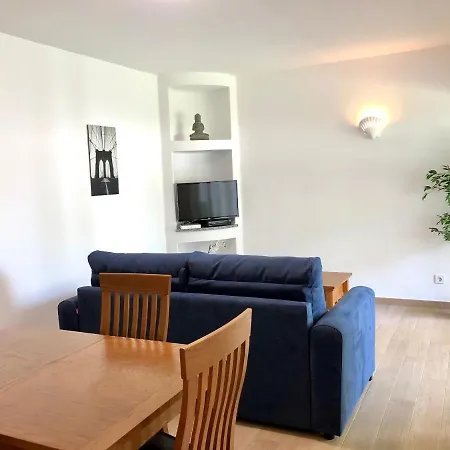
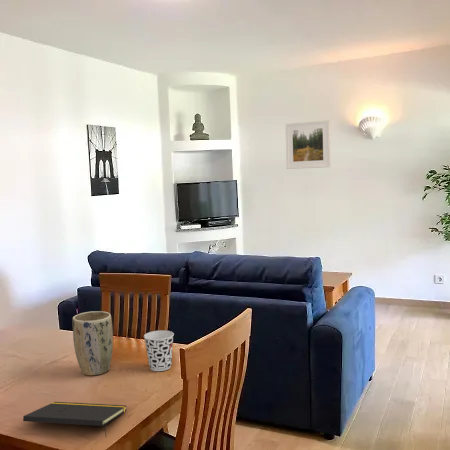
+ cup (159, 351)
+ notepad (76, 413)
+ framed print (307, 145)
+ plant pot (93, 343)
